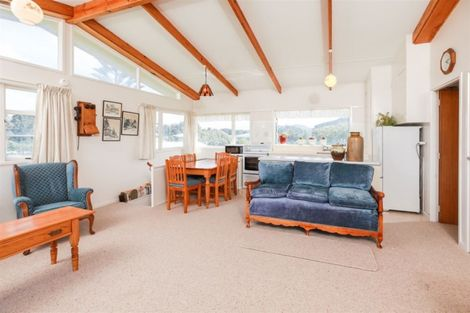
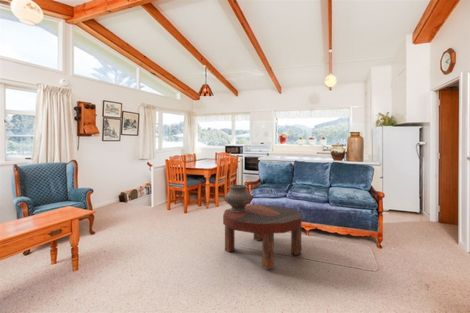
+ ceramic pot (238, 197)
+ coffee table (261, 232)
